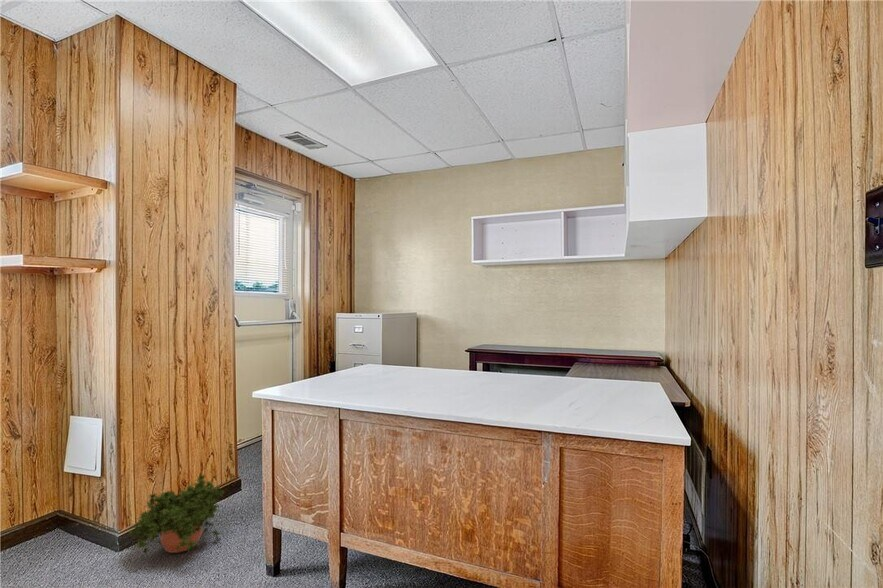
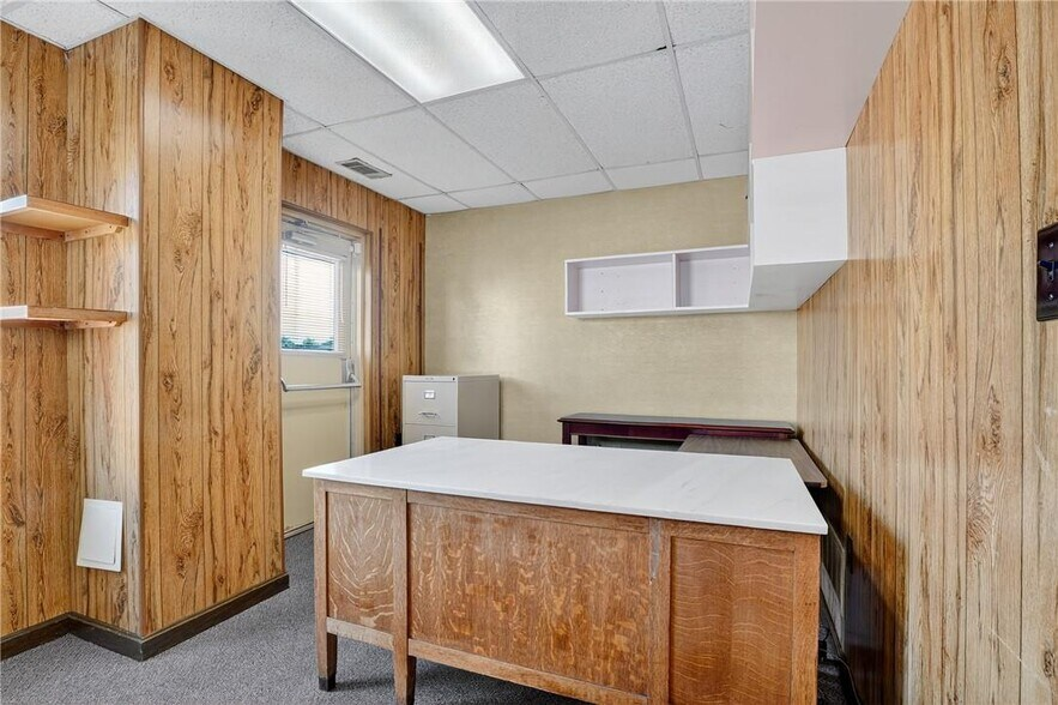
- potted plant (179, 517)
